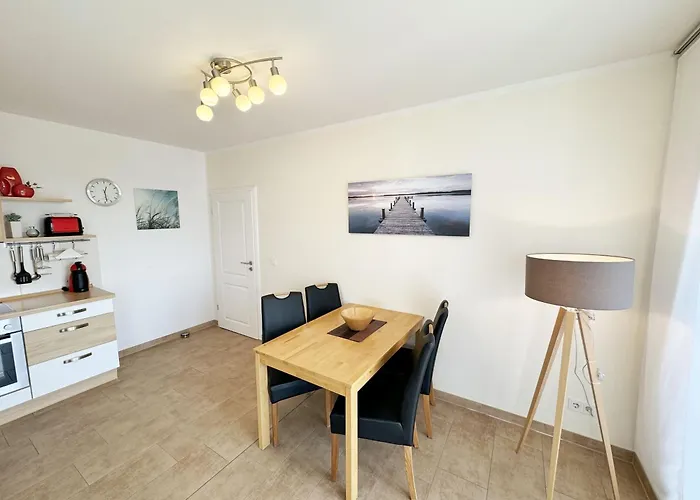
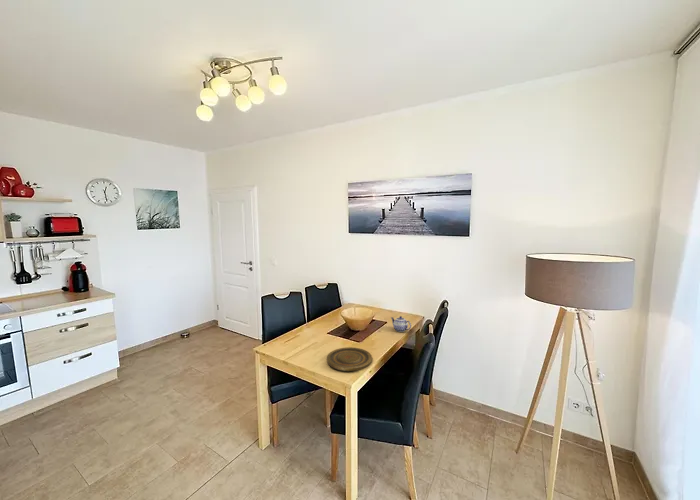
+ plate (349, 358)
+ teapot (400, 323)
